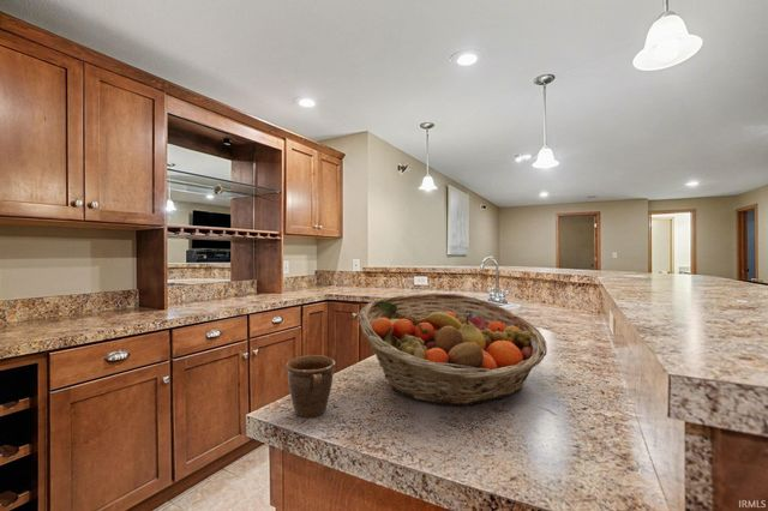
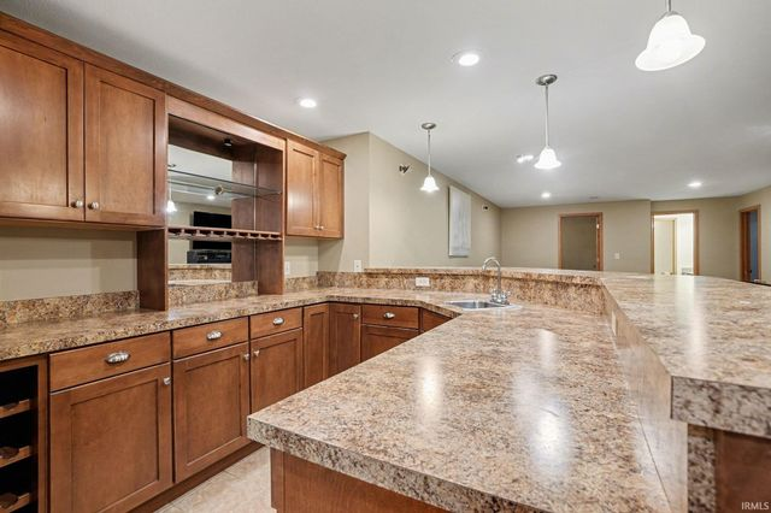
- fruit basket (451, 339)
- mug (311, 387)
